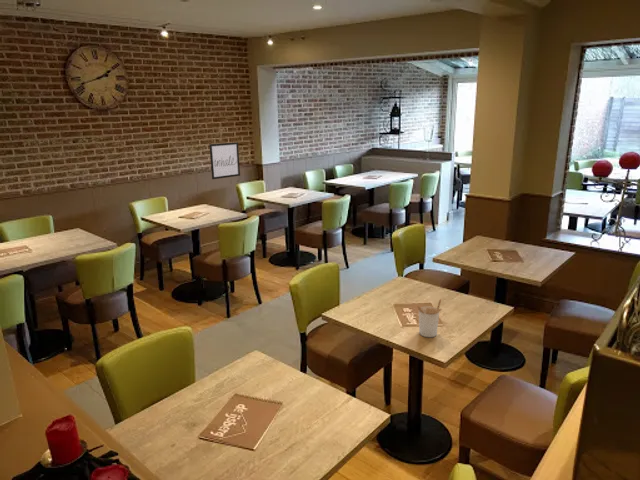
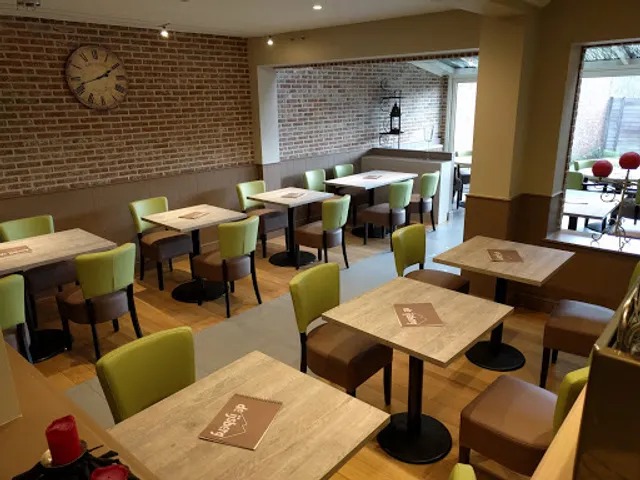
- utensil holder (430, 318)
- wall art (225, 160)
